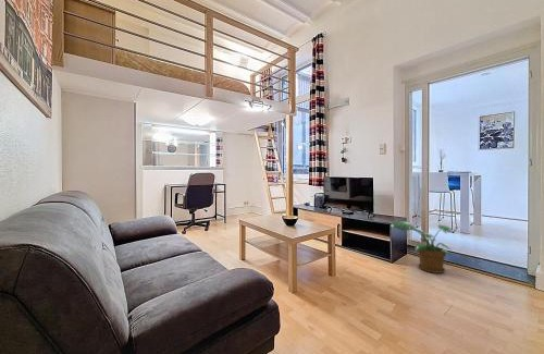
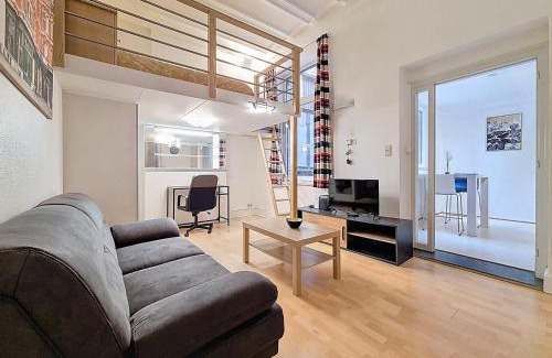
- potted plant (423, 244)
